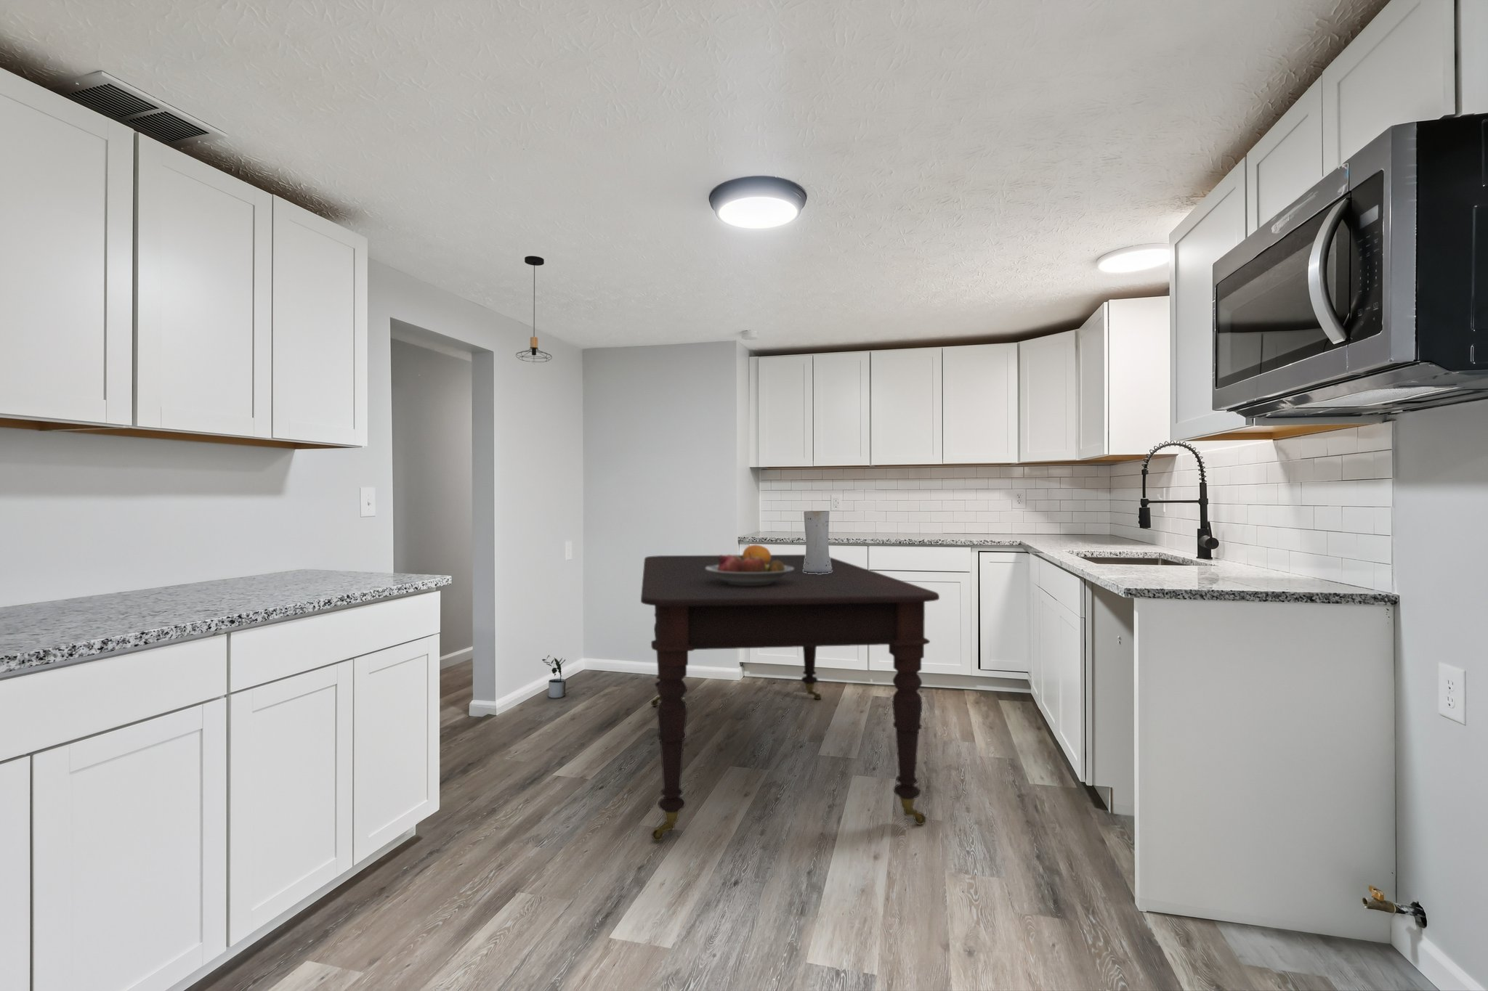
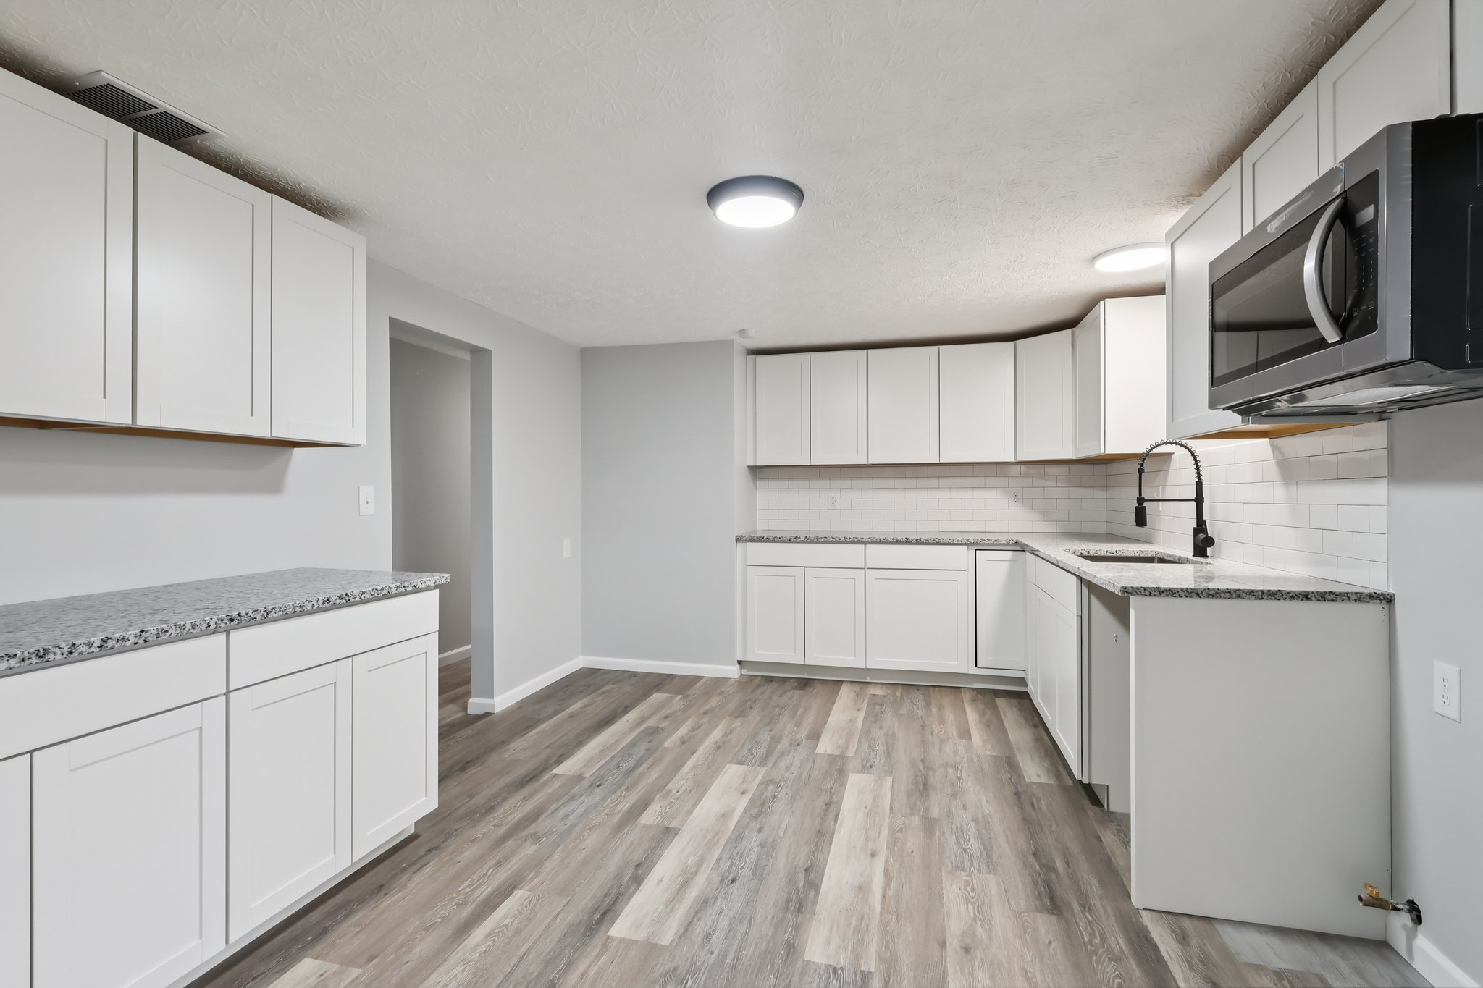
- fruit bowl (749, 563)
- dining table (758, 648)
- pendant light (534, 313)
- vase (818, 541)
- potted plant (555, 675)
